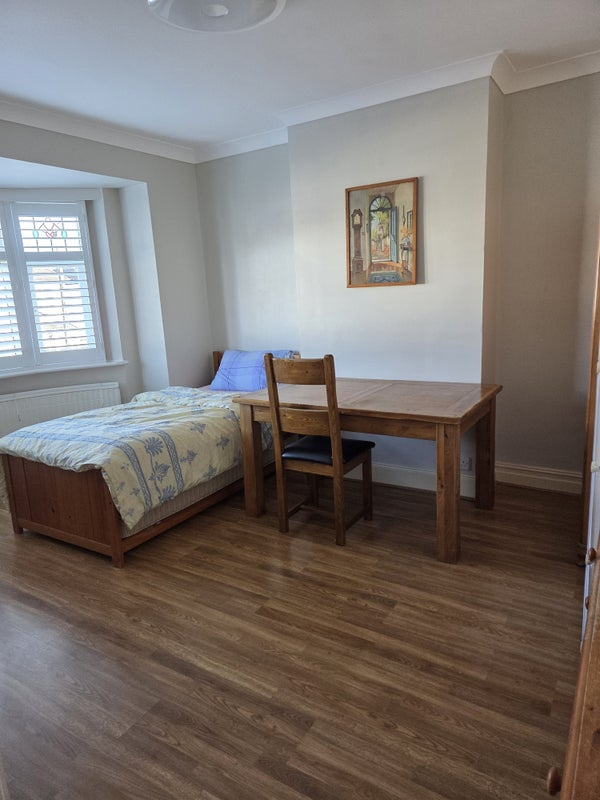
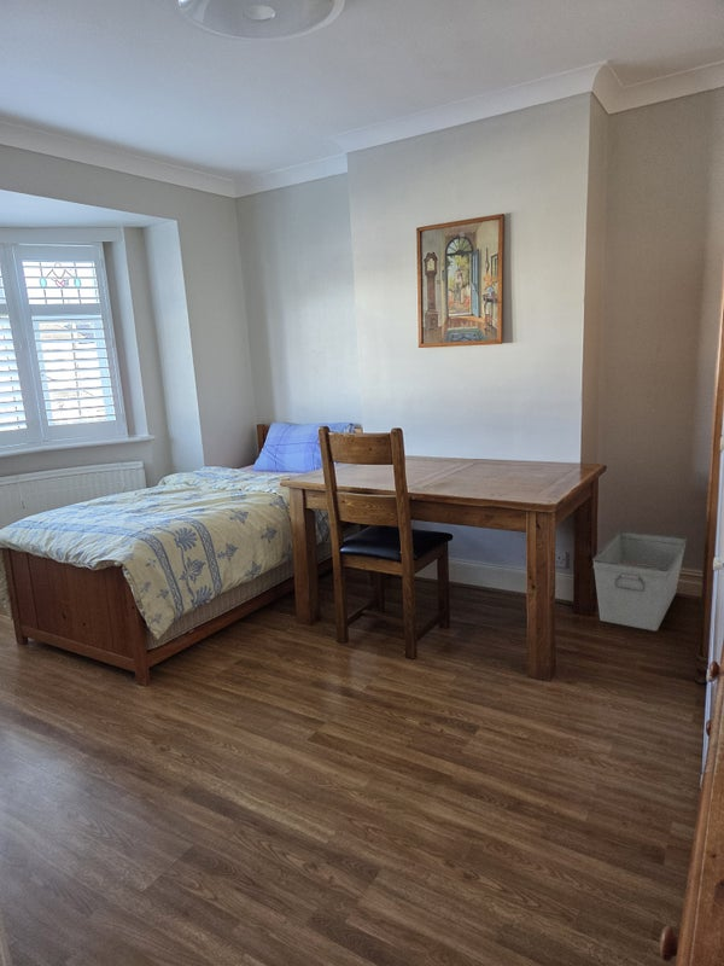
+ storage bin (640, 577)
